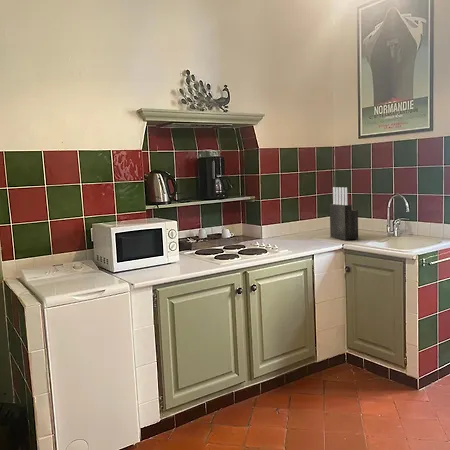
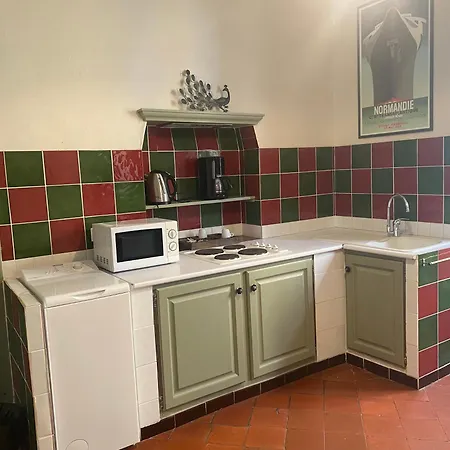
- knife block (344, 212)
